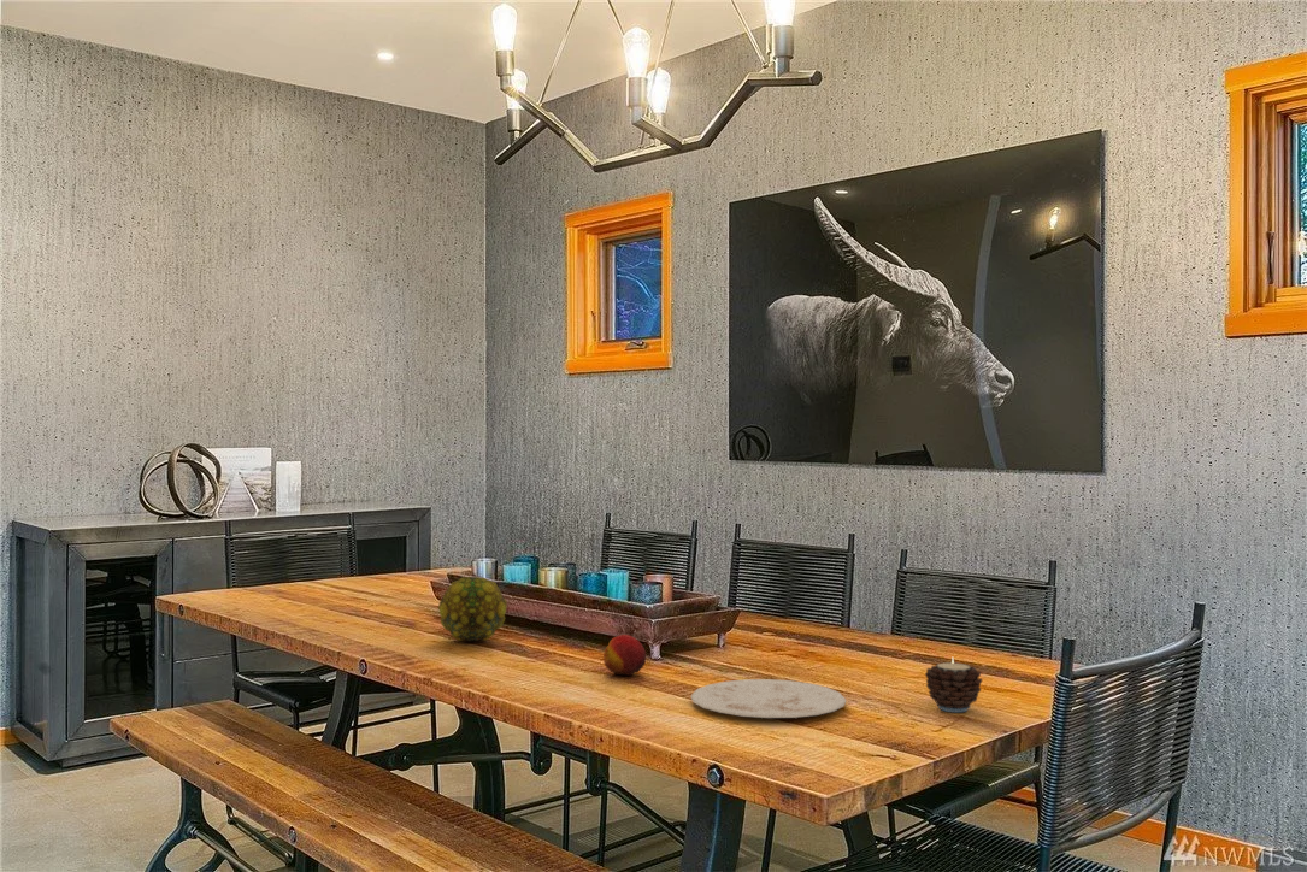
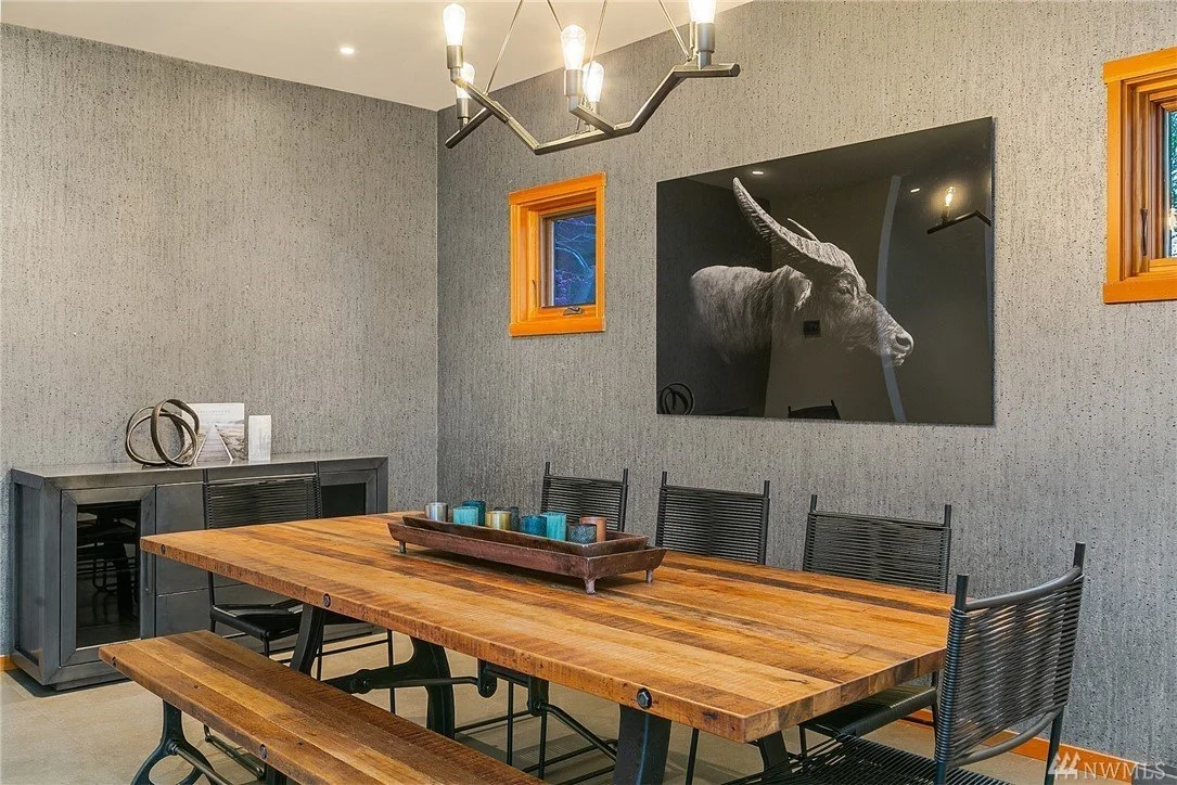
- decorative ball (472, 608)
- candle (953, 682)
- plate (767, 700)
- fruit (624, 654)
